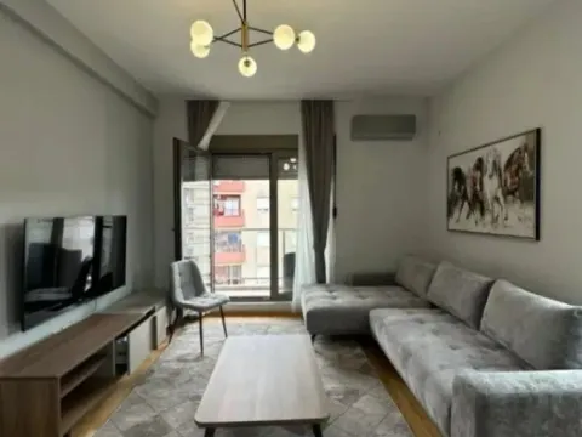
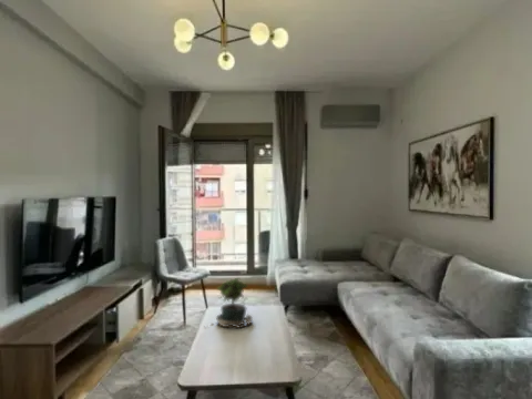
+ potted plant (232, 299)
